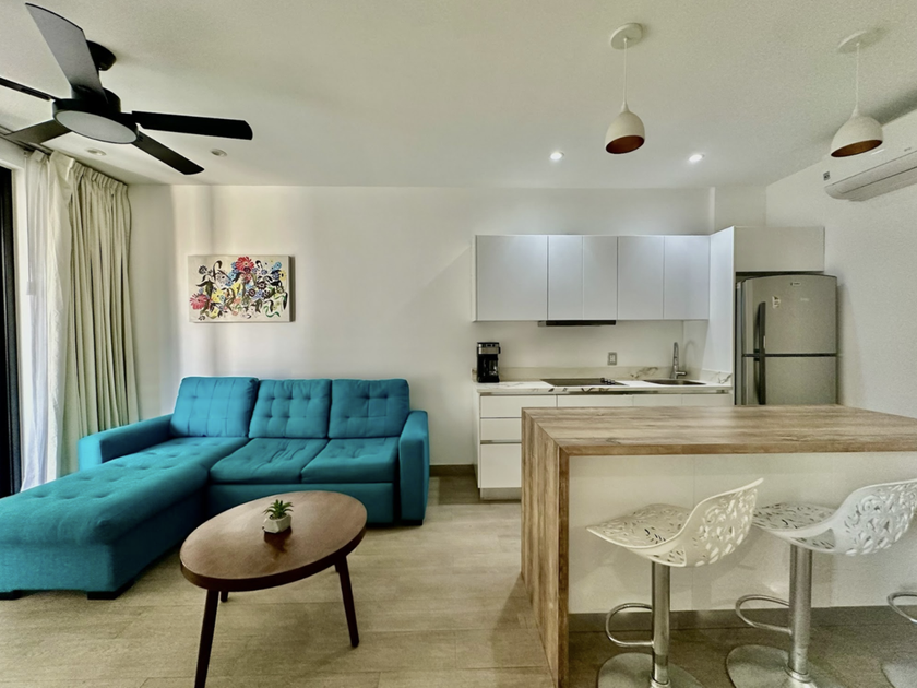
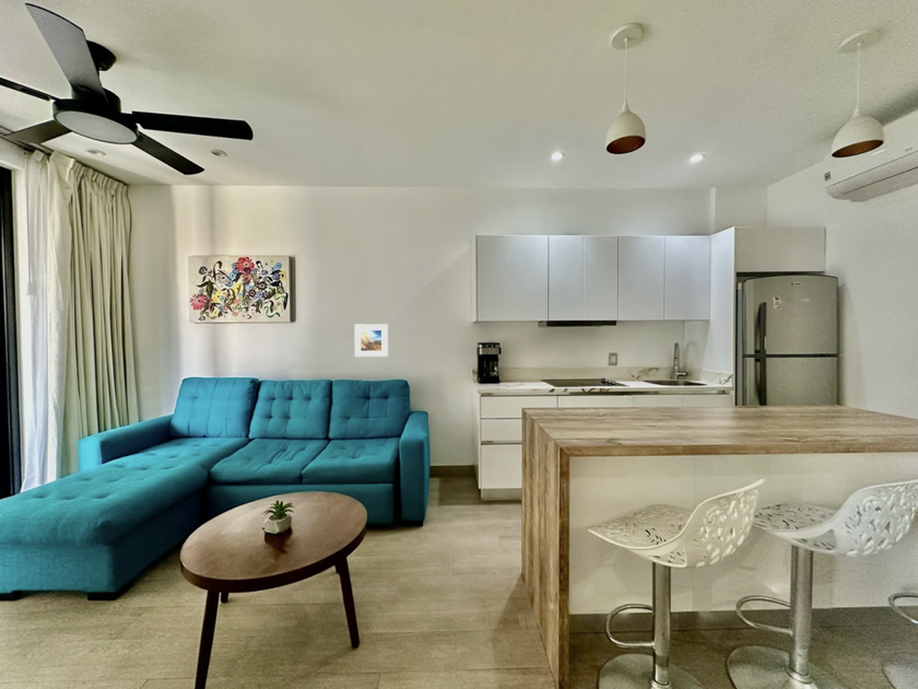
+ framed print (370, 340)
